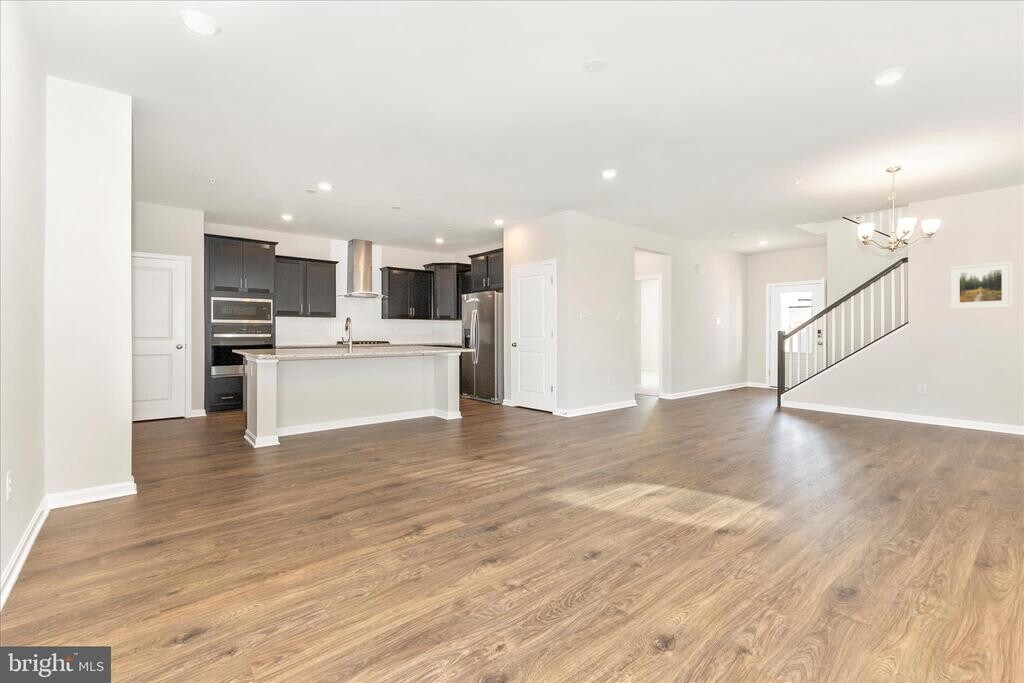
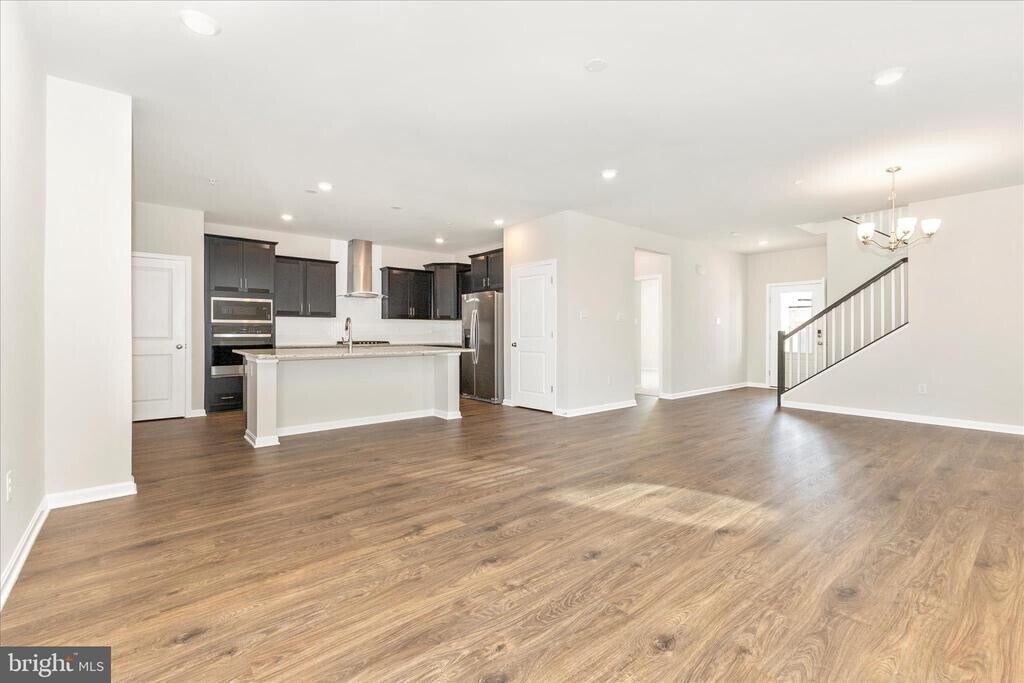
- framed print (980, 286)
